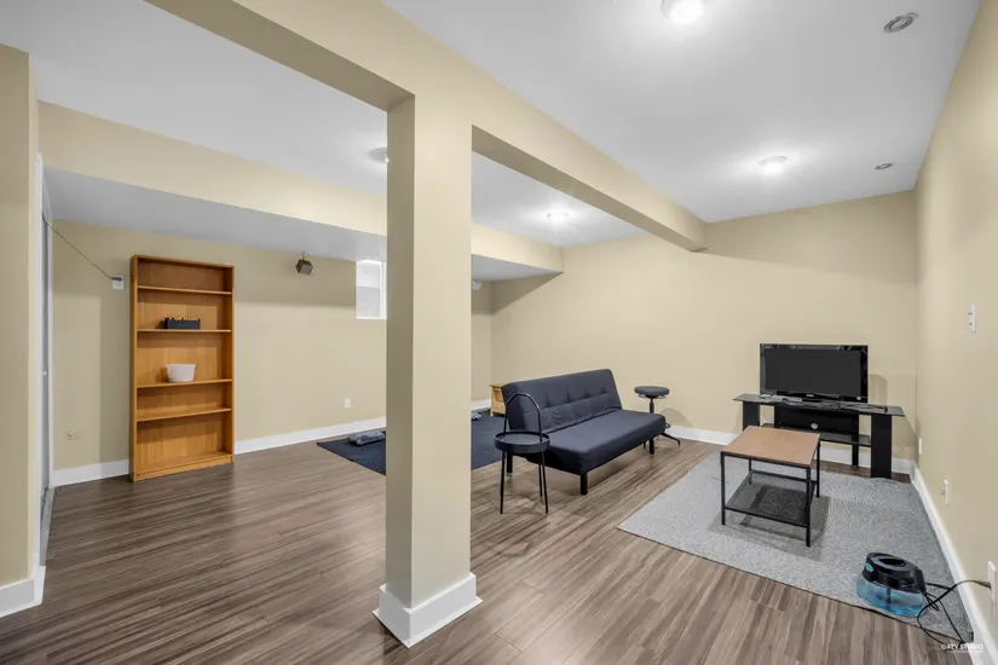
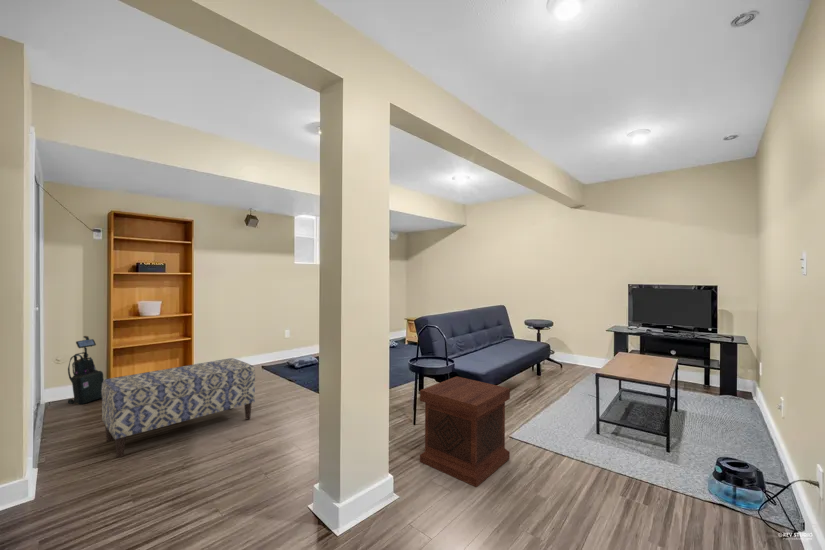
+ vacuum cleaner (86, 368)
+ side table (465, 424)
+ bench (183, 400)
